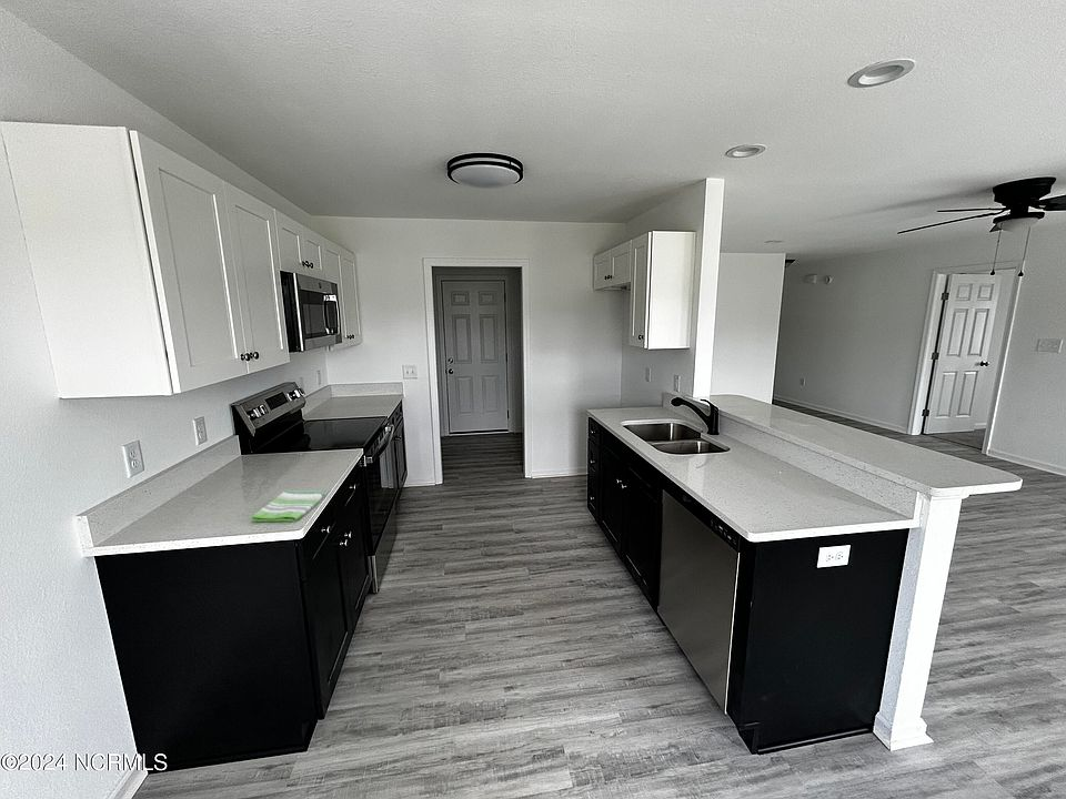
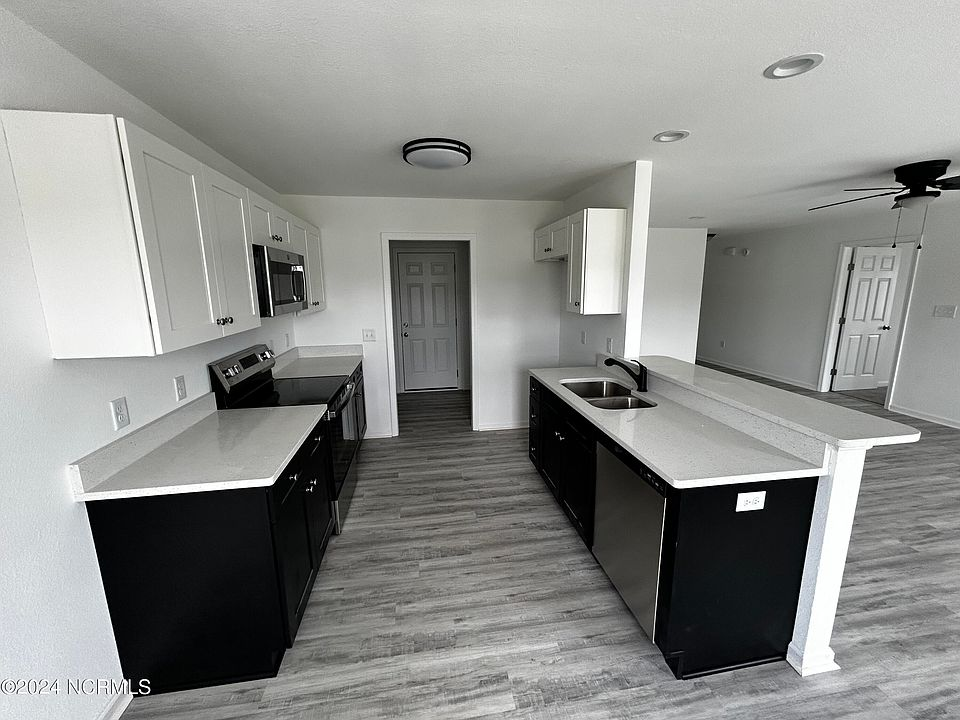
- dish towel (289, 504)
